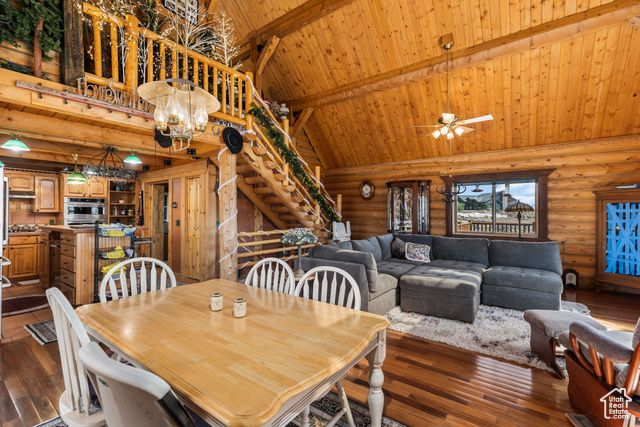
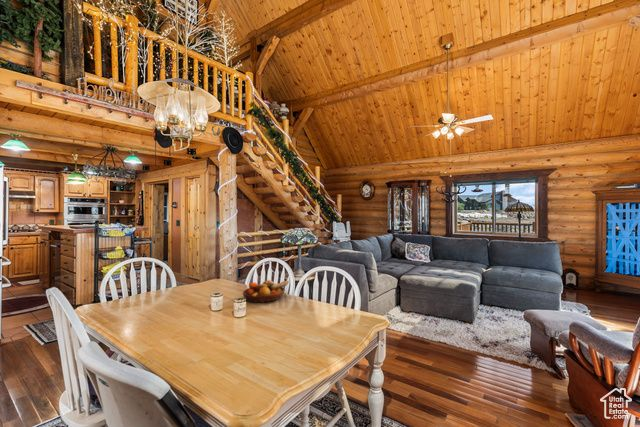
+ fruit bowl (264, 288)
